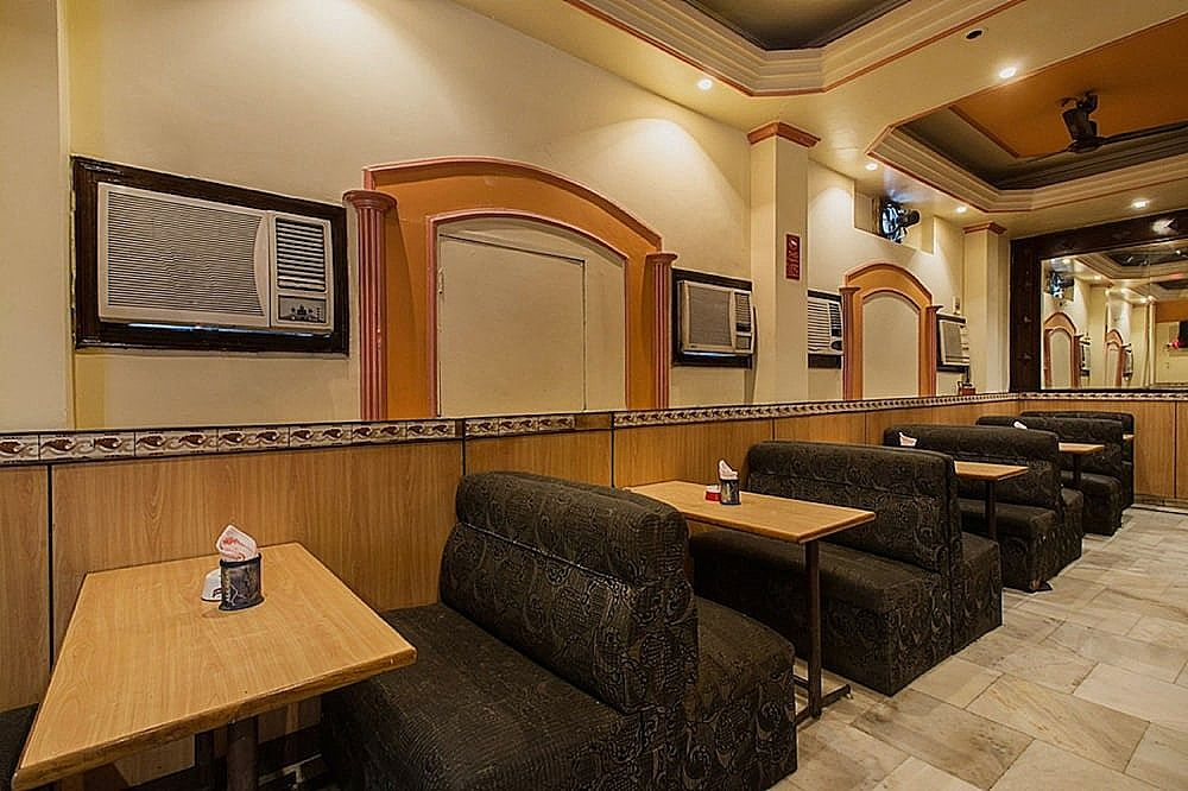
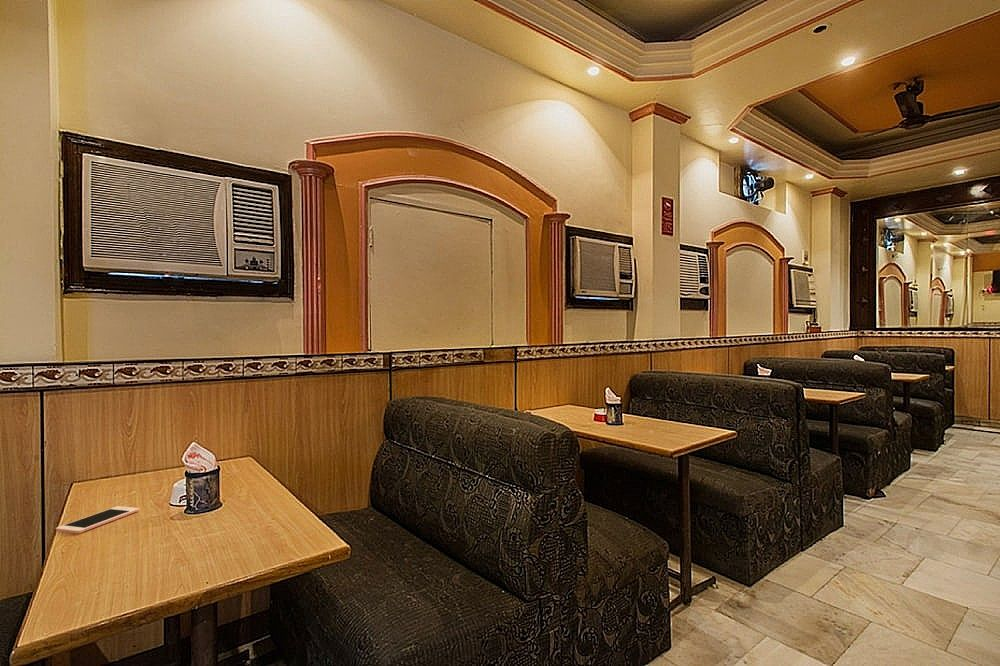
+ cell phone (99, 519)
